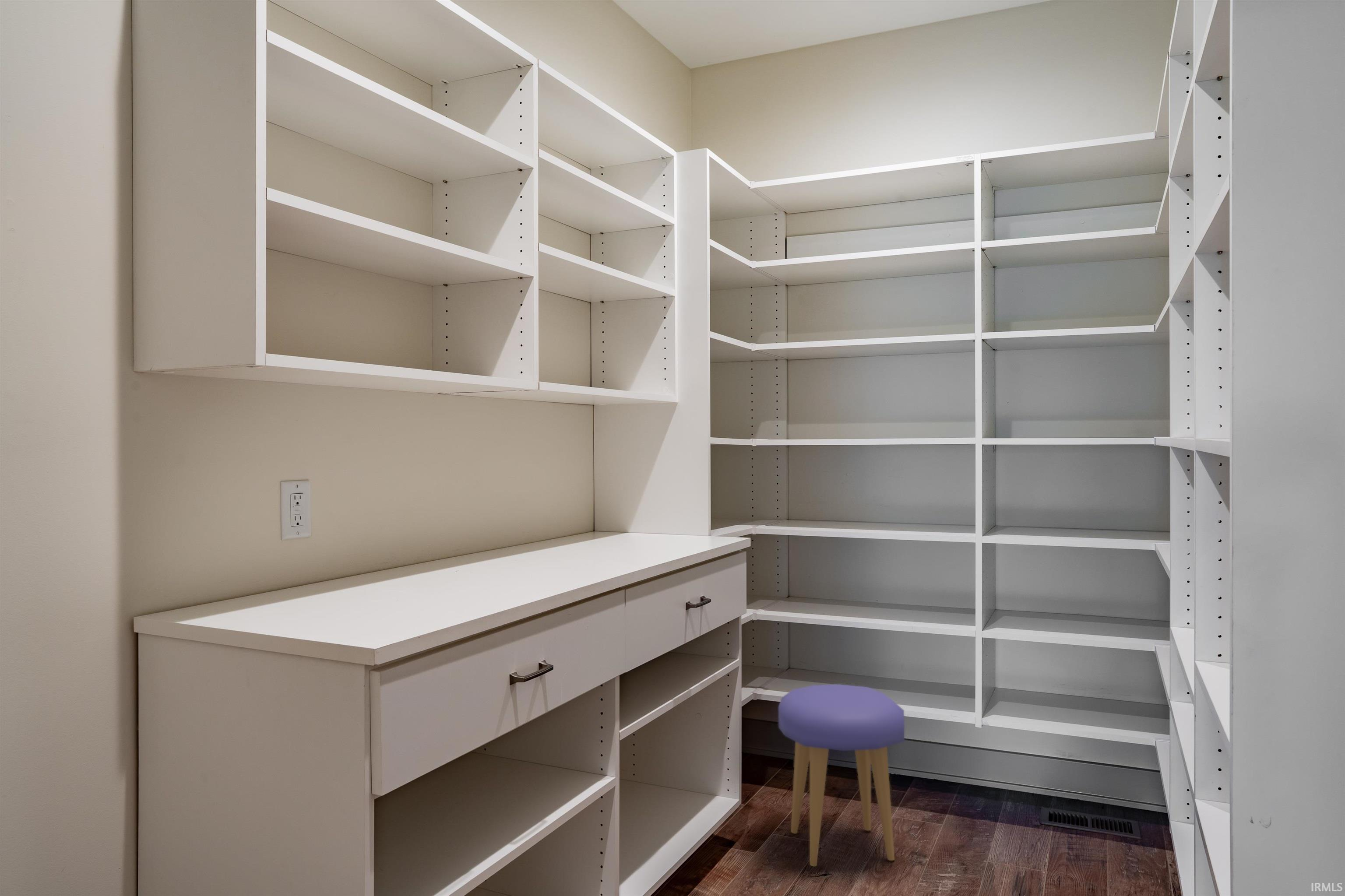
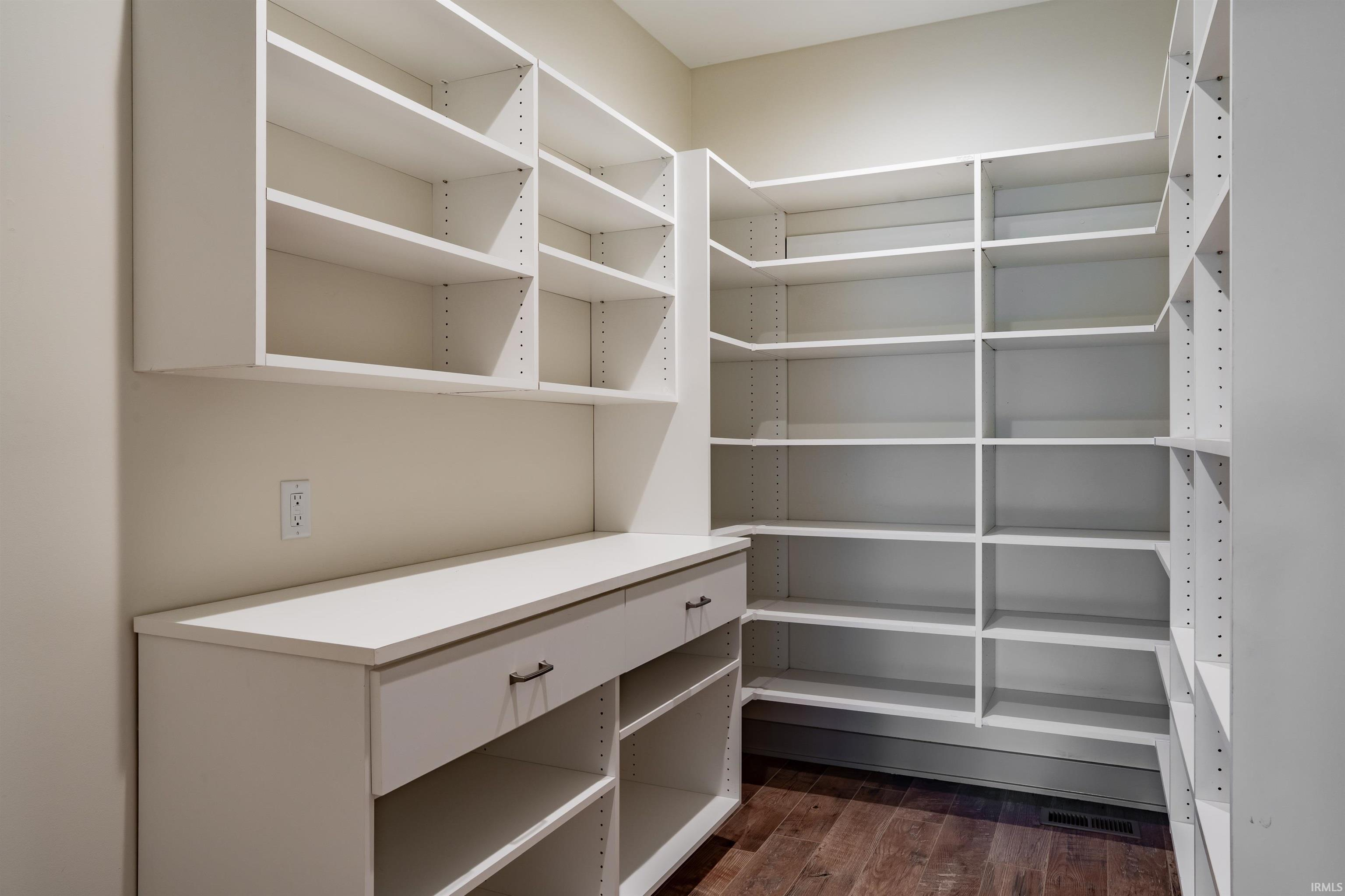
- stool (826, 772)
